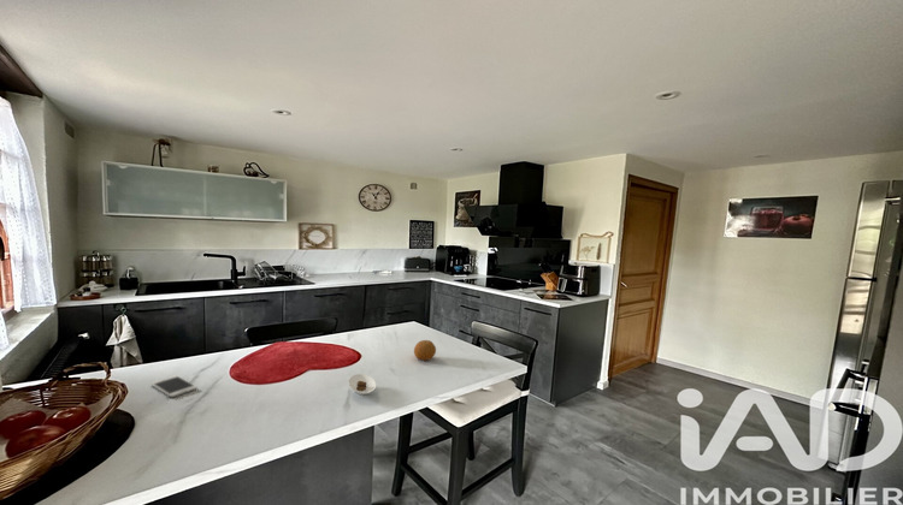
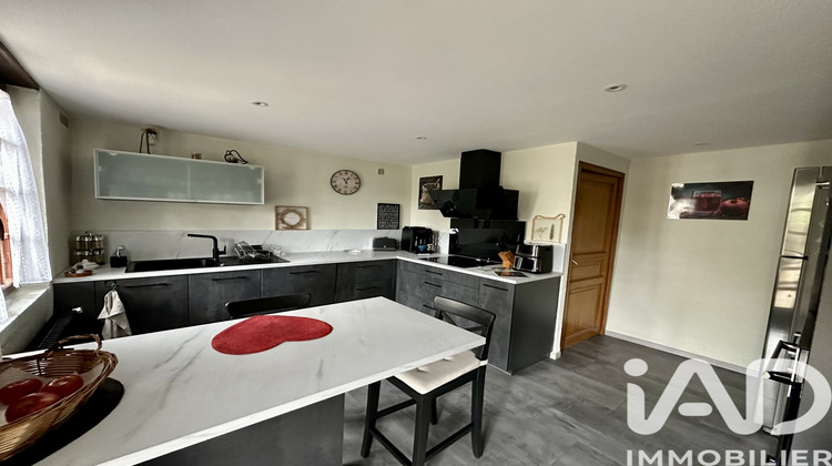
- smartphone (173, 385)
- saucer (361, 385)
- fruit (424, 350)
